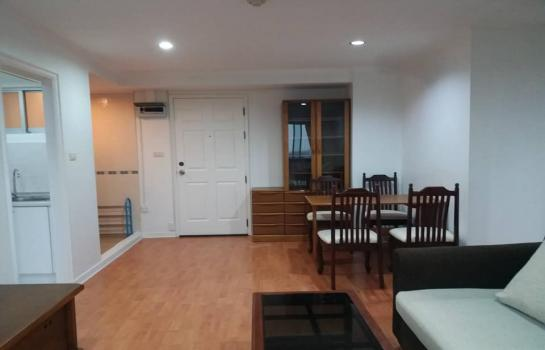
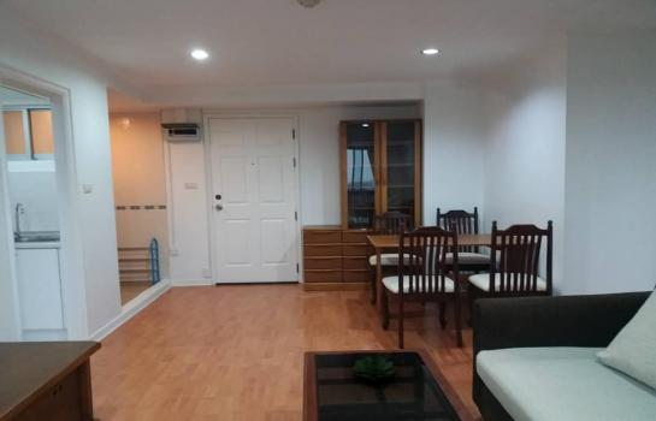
+ succulent plant (373, 367)
